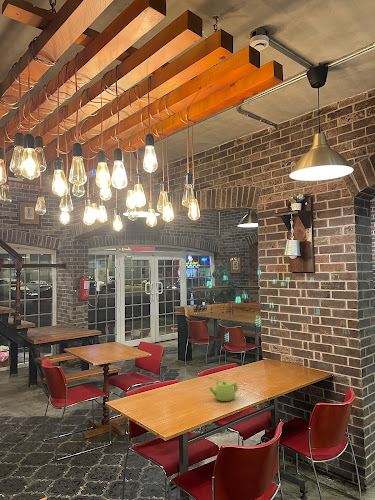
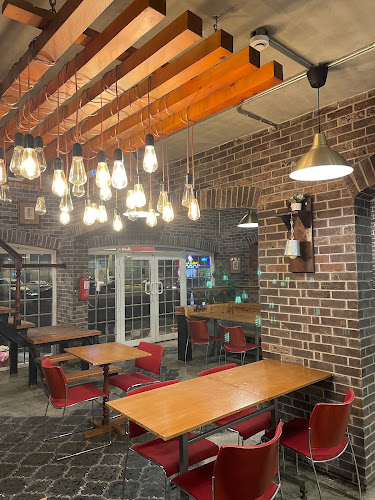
- teapot (222, 389)
